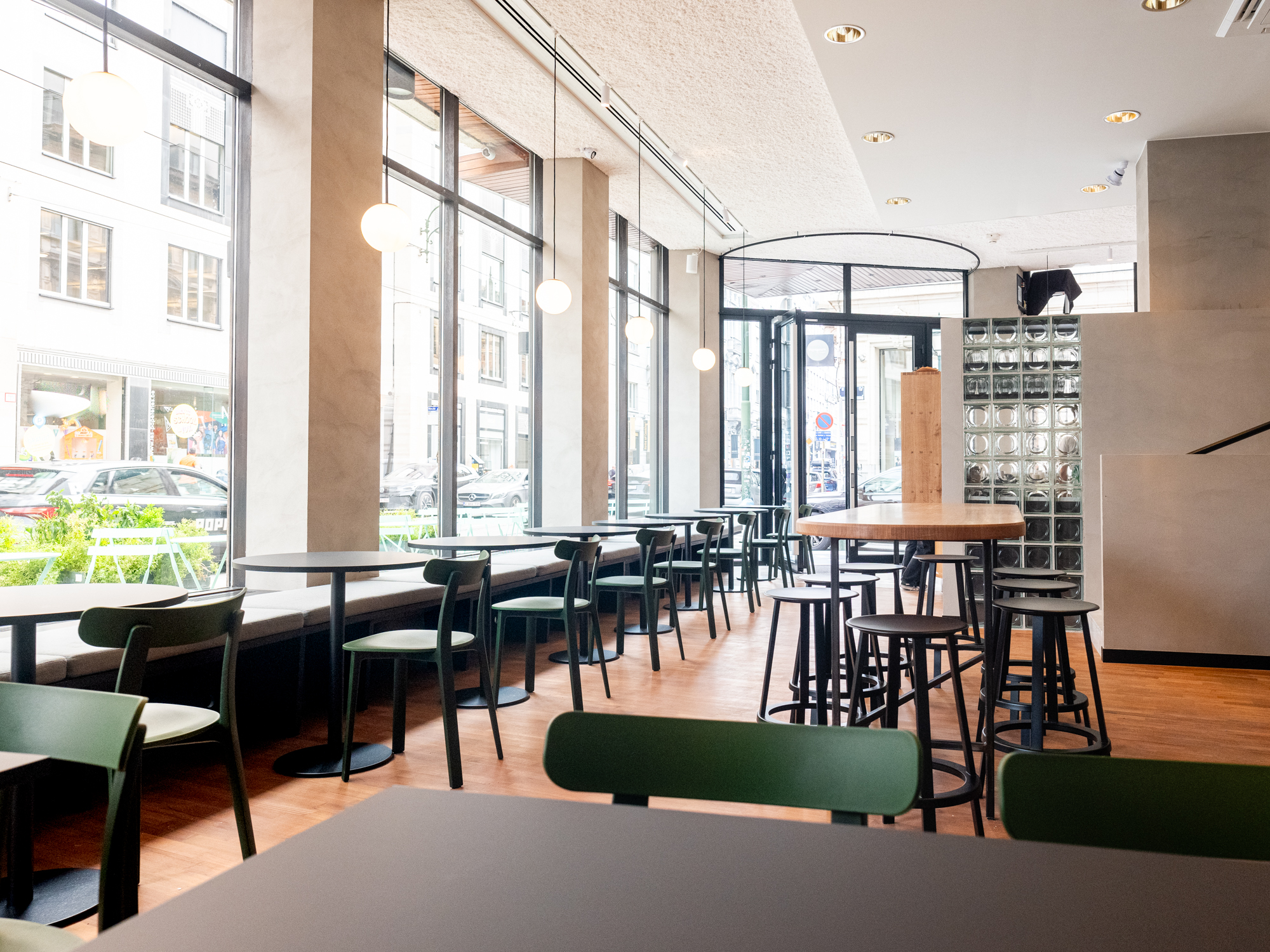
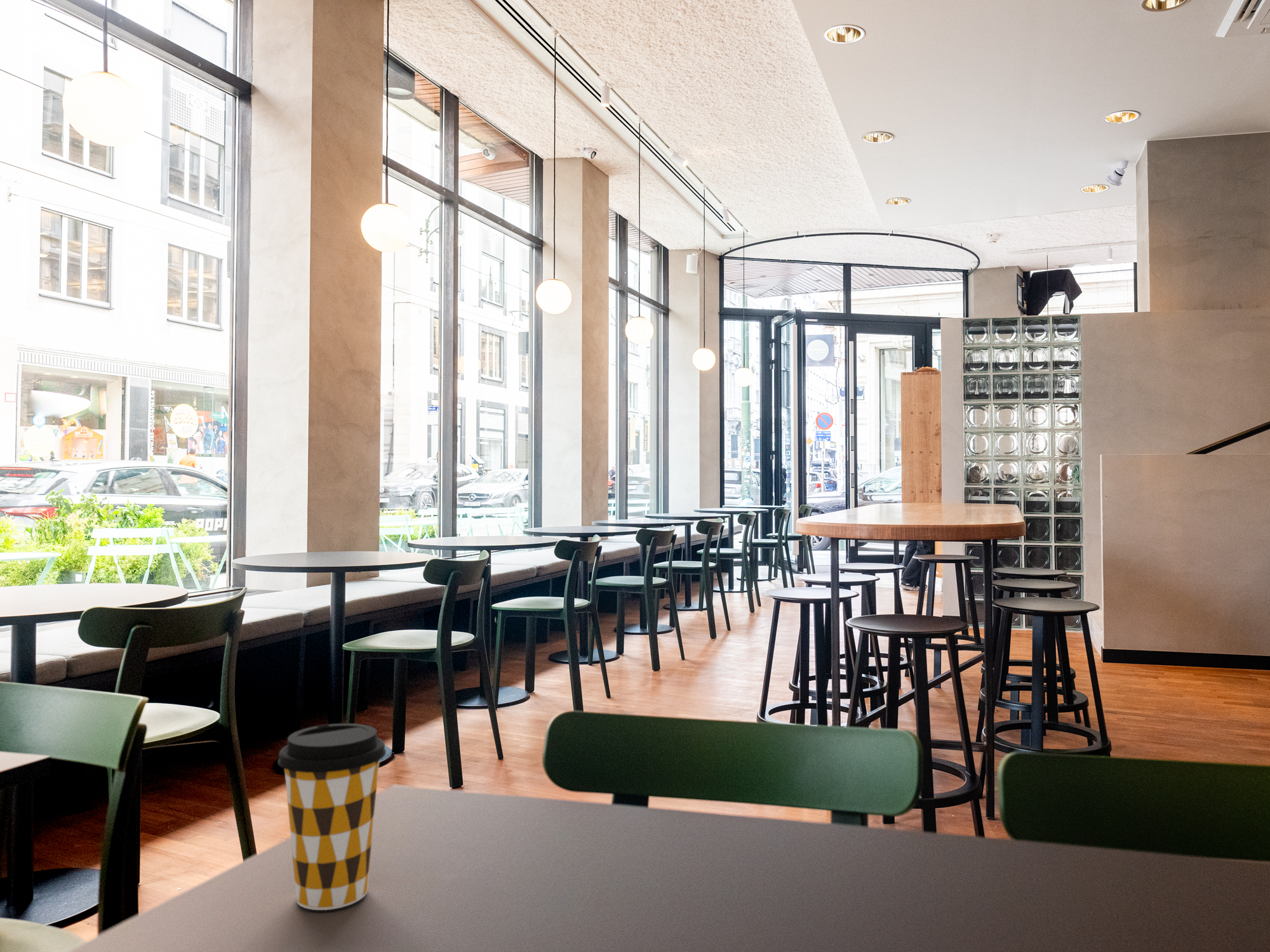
+ coffee cup (332, 814)
